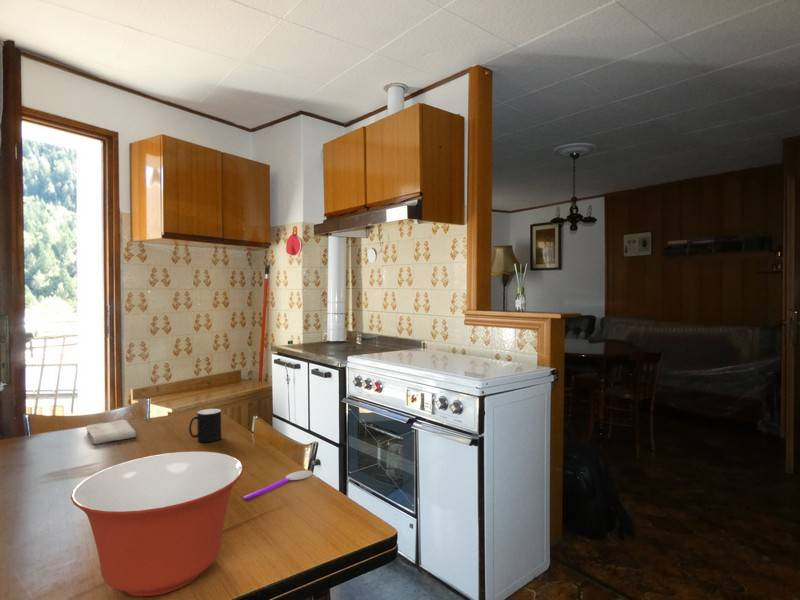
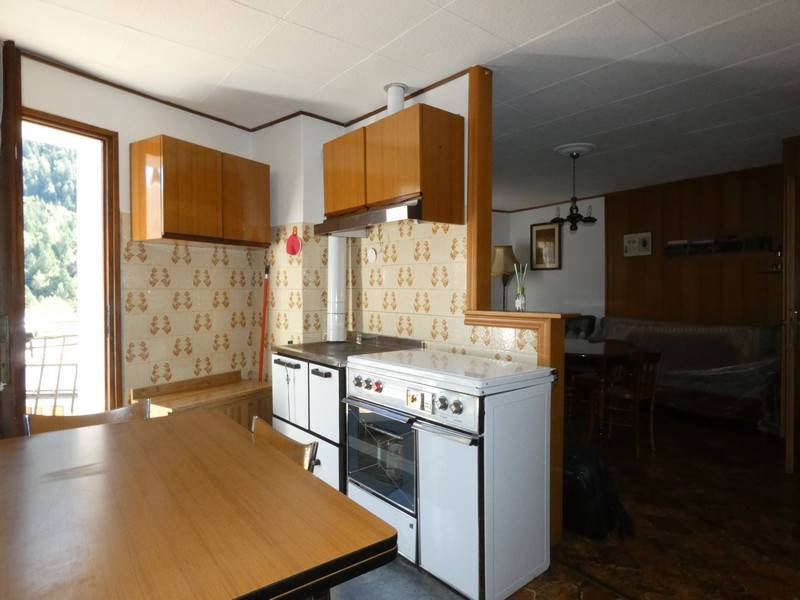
- cup (204, 426)
- mixing bowl (164, 524)
- washcloth (110, 430)
- spoon (280, 482)
